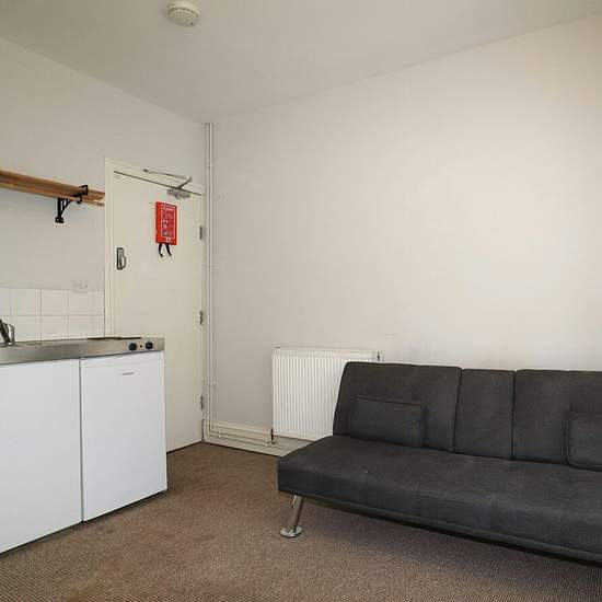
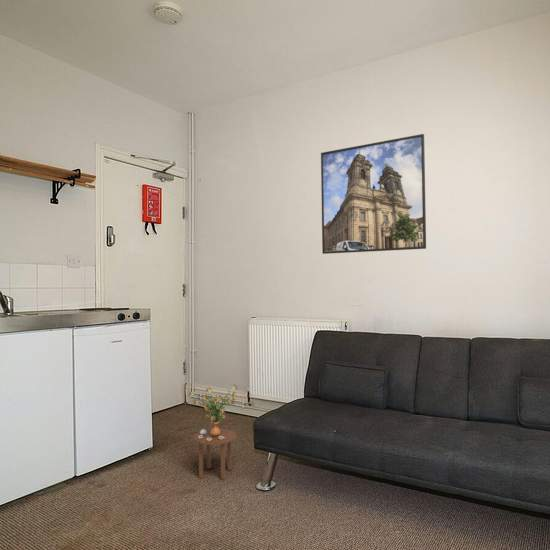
+ side table (213, 430)
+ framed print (370, 197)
